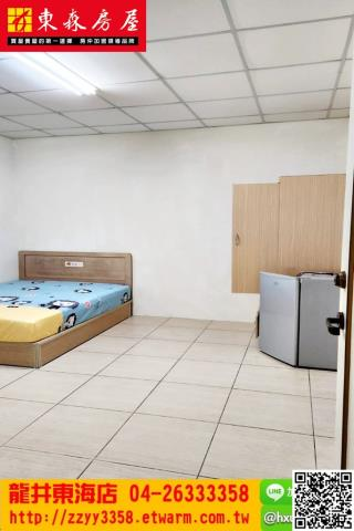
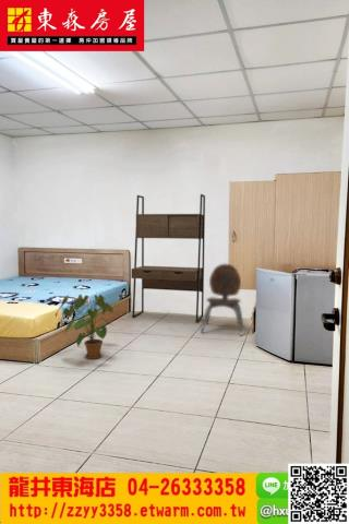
+ desk (167, 266)
+ house plant (88, 323)
+ chair (224, 297)
